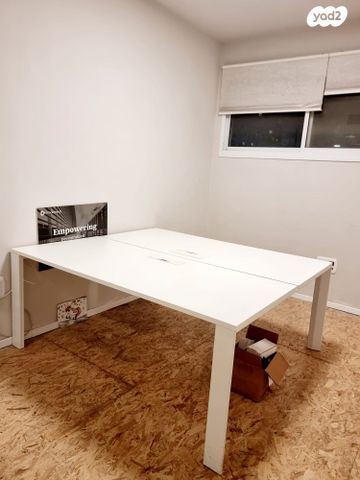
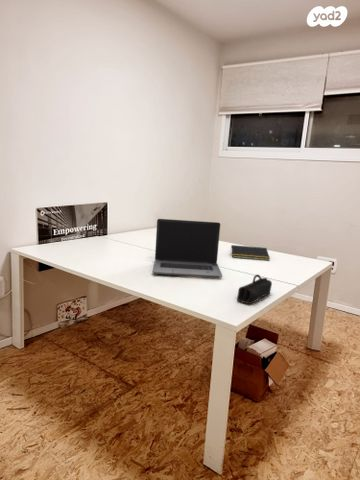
+ notepad (249, 252)
+ pencil case (255, 286)
+ laptop computer (188, 247)
